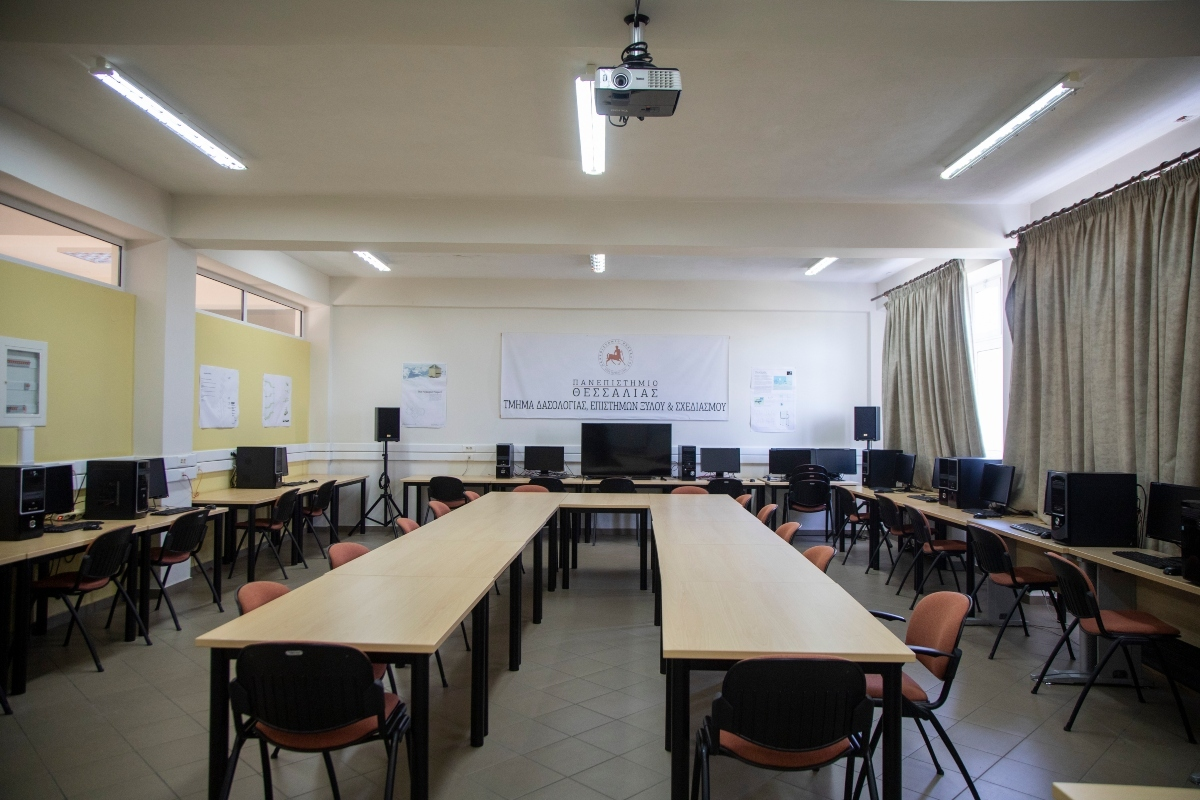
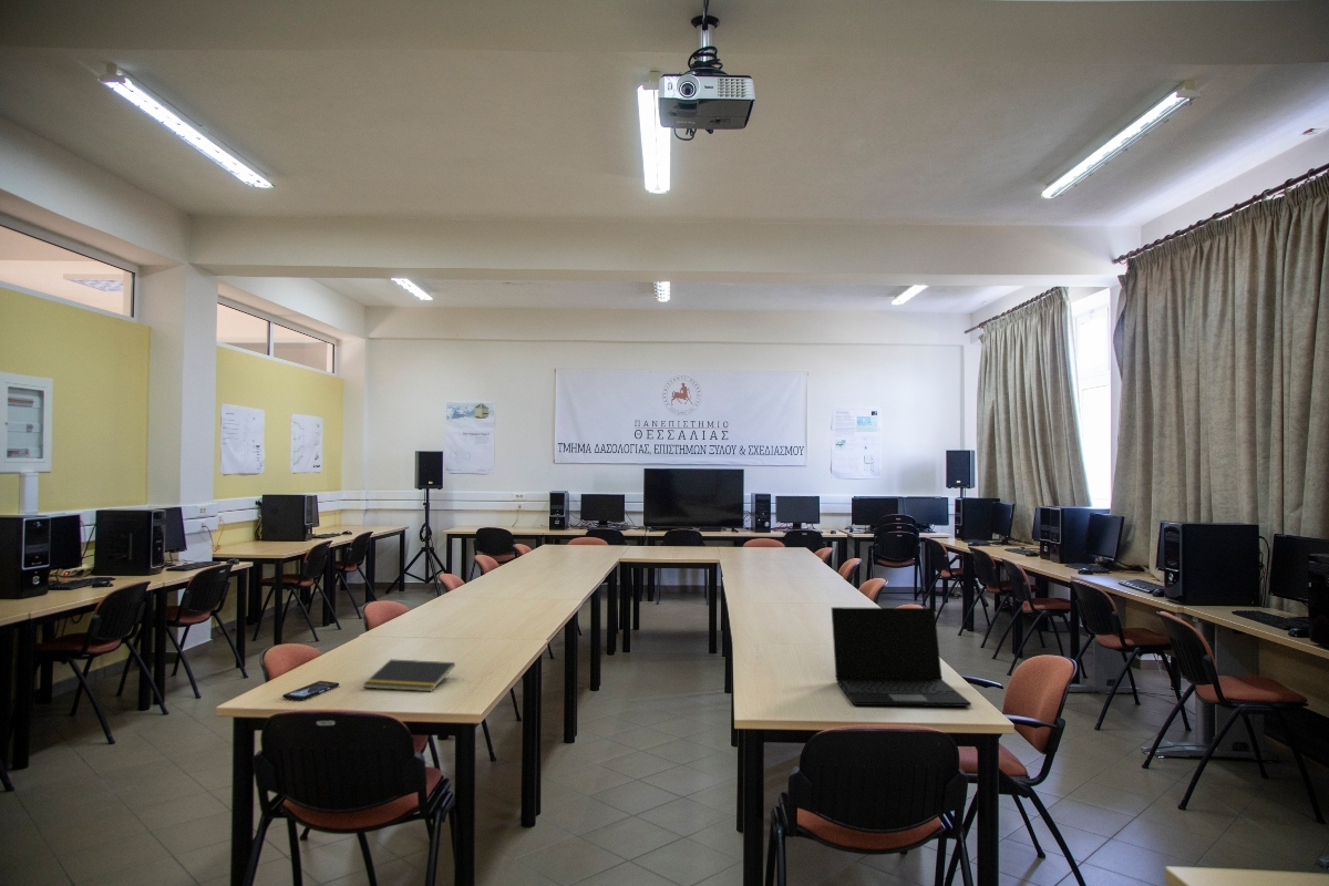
+ notepad (410, 674)
+ smartphone (311, 690)
+ laptop (896, 653)
